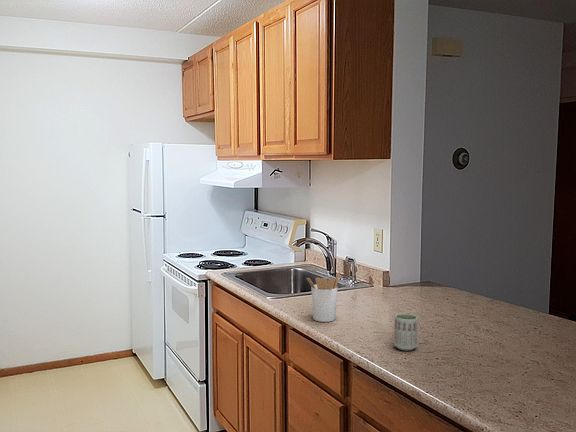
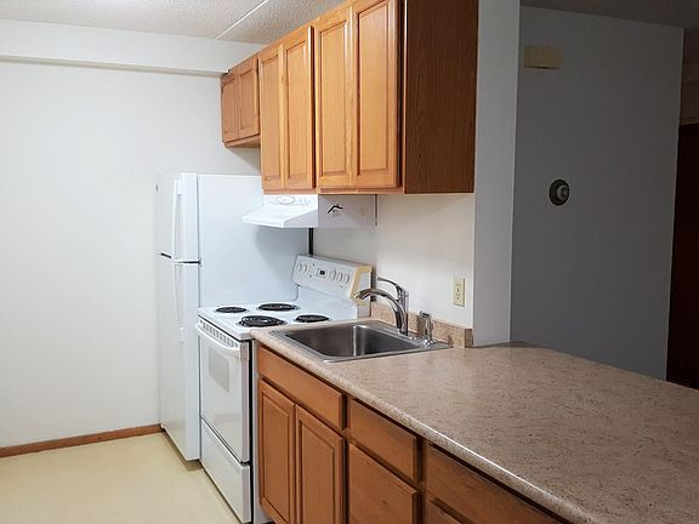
- utensil holder (324, 296)
- cup (405, 332)
